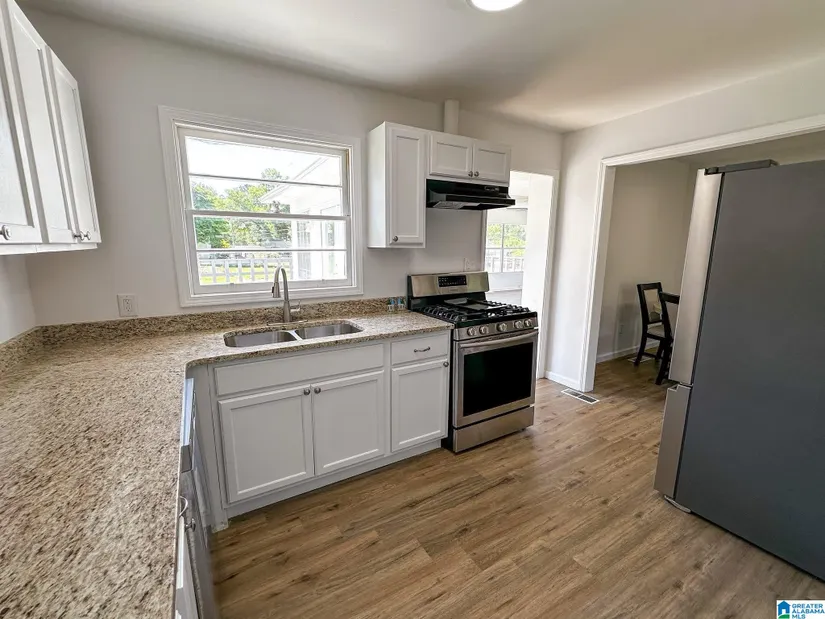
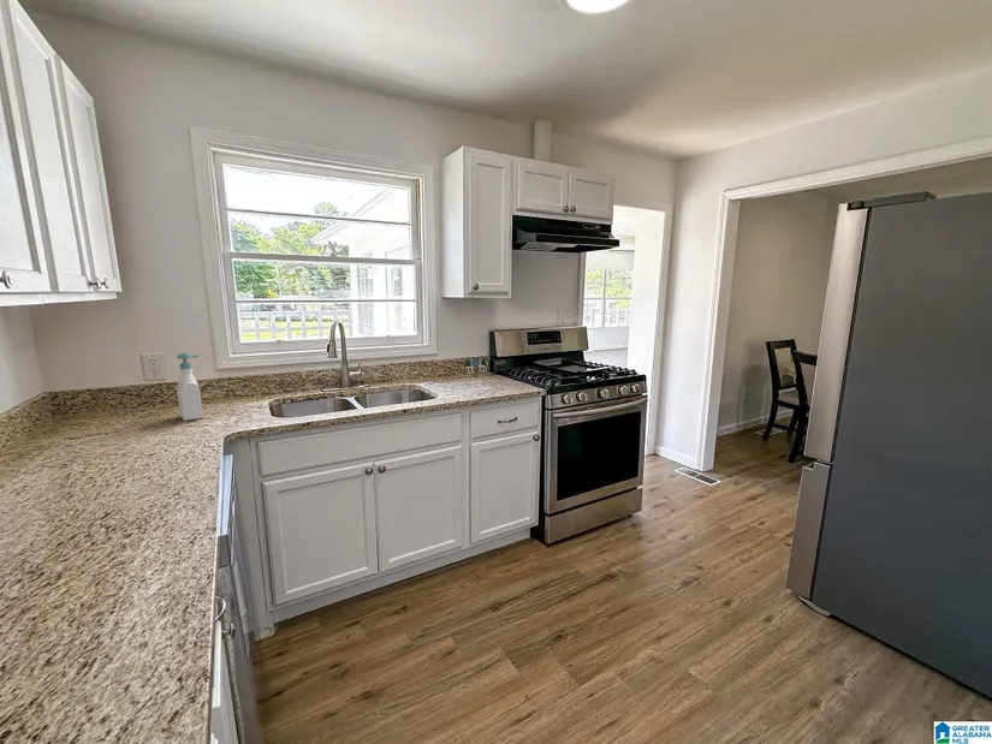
+ soap bottle (190, 385)
